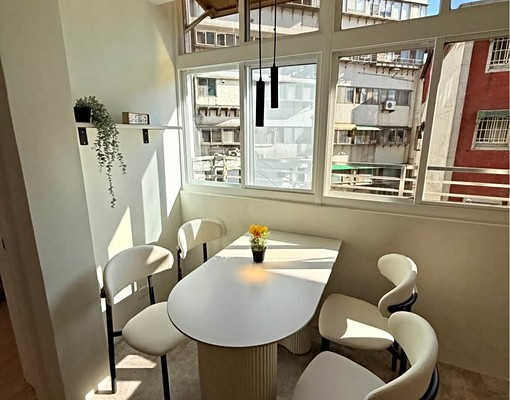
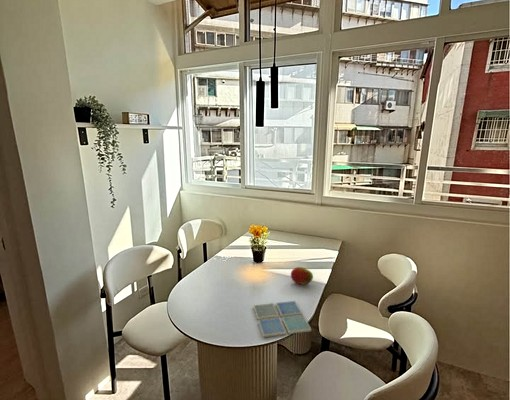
+ fruit (301, 275)
+ drink coaster (281, 316)
